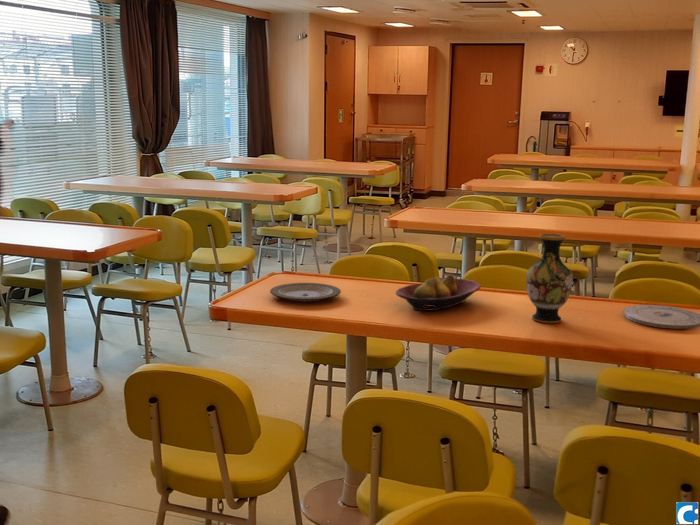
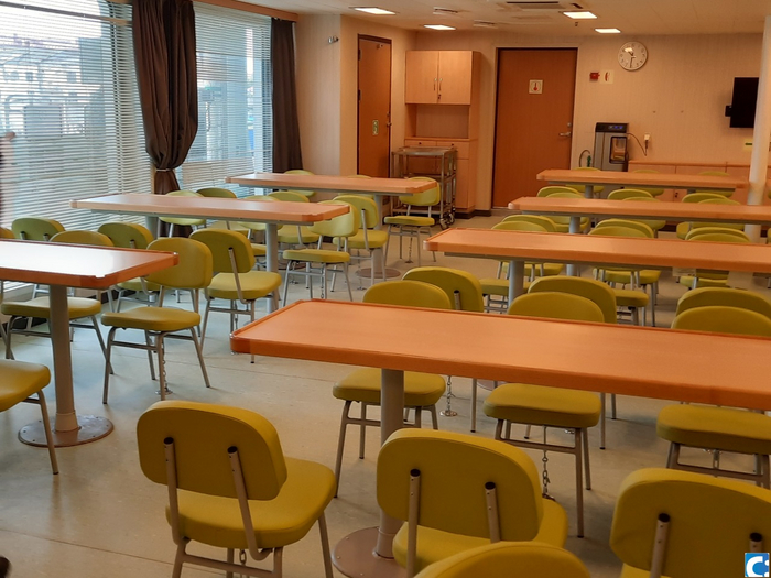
- fruit bowl (439, 289)
- plate (663, 316)
- vase (549, 278)
- plate (305, 293)
